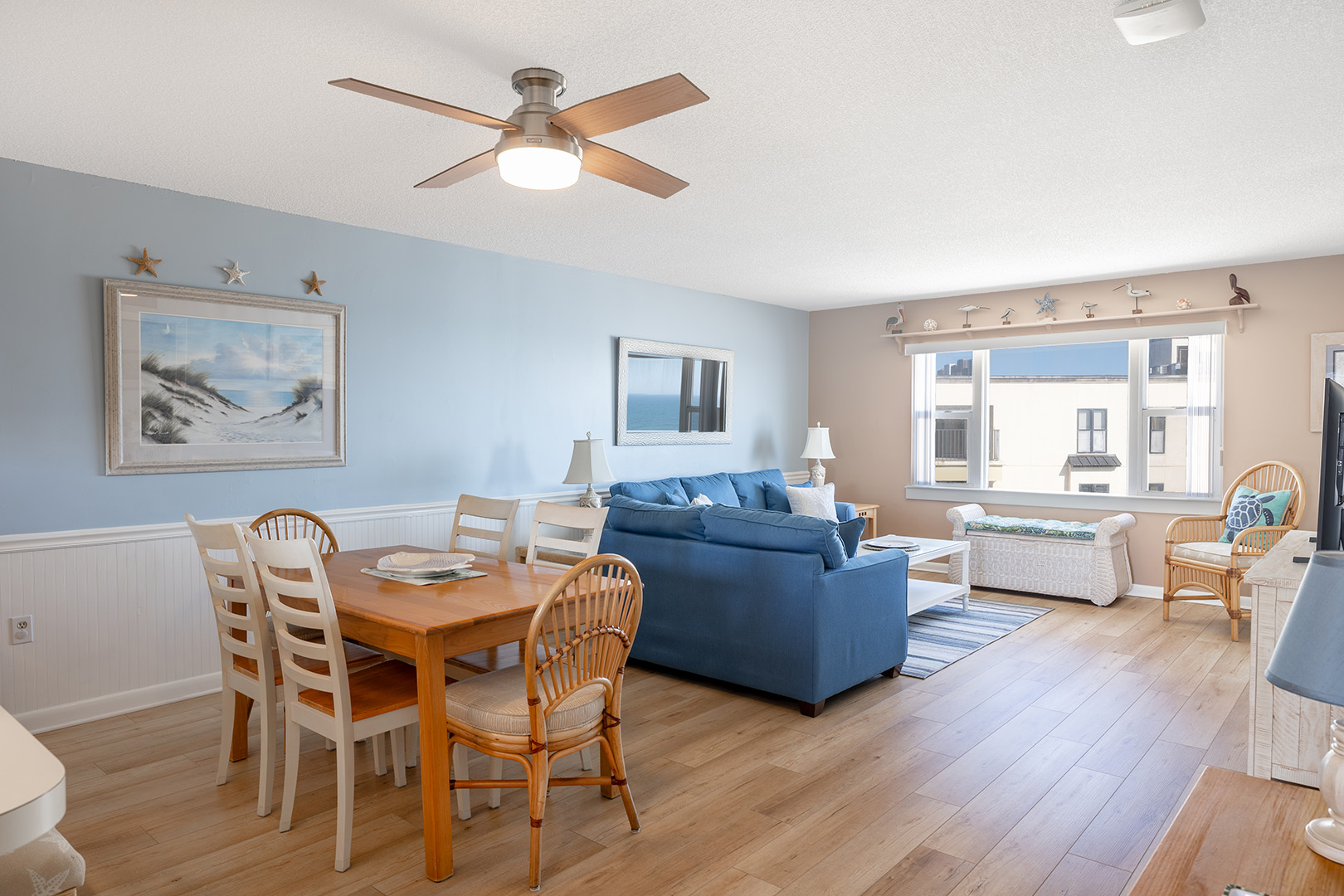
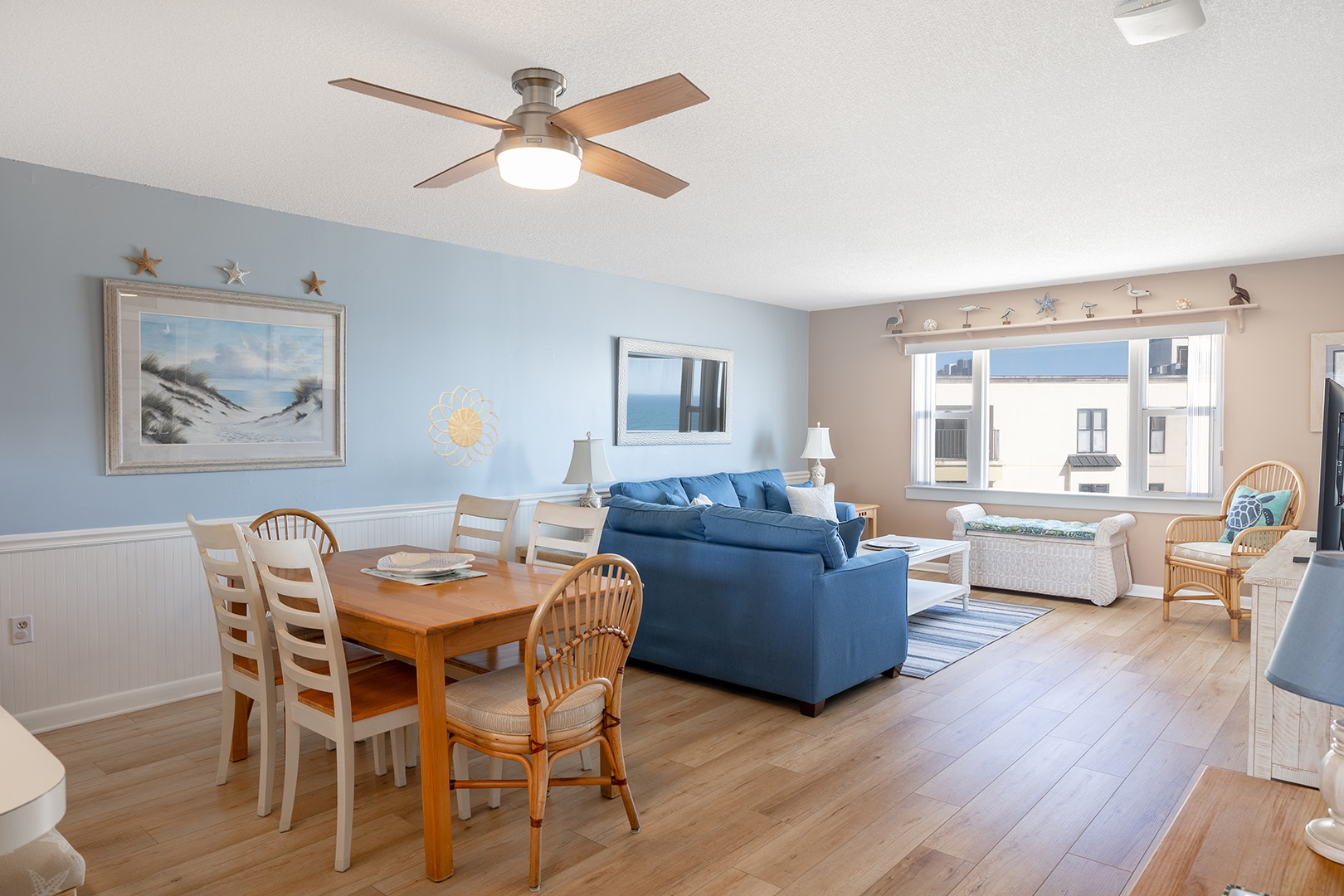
+ decorative wall piece (465, 426)
